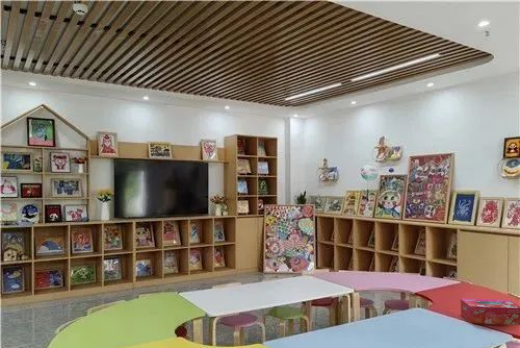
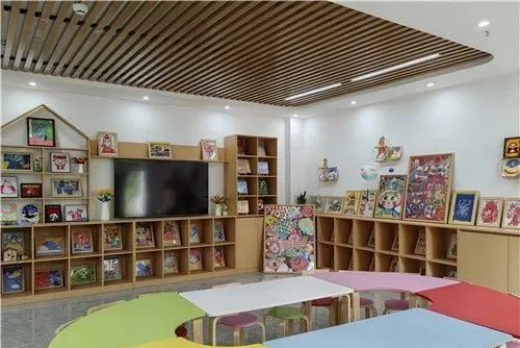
- tissue box (490, 311)
